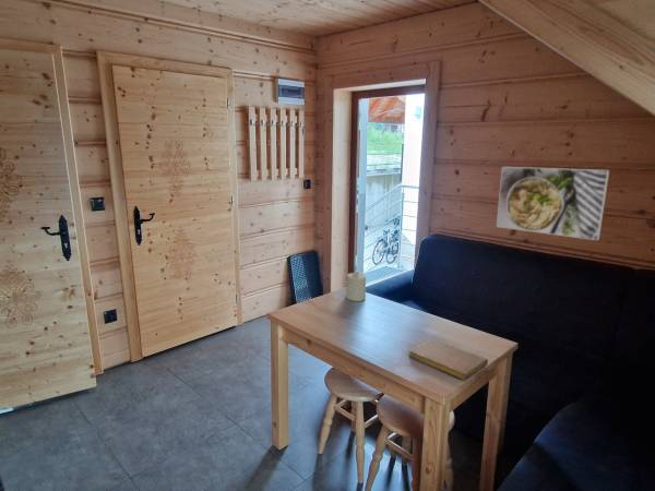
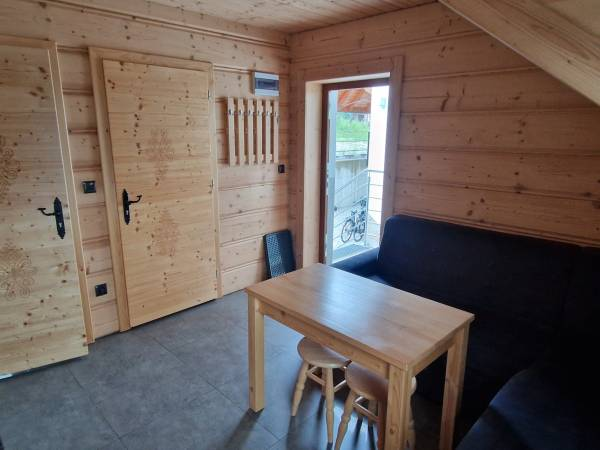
- candle (355, 284)
- notebook (446, 357)
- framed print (547, 201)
